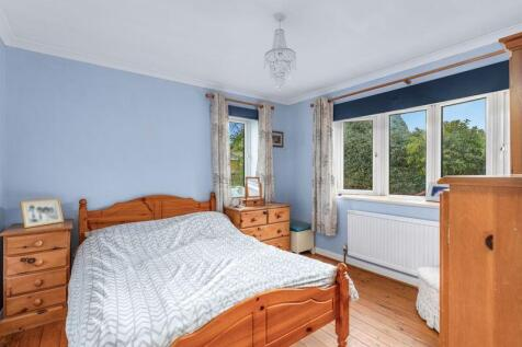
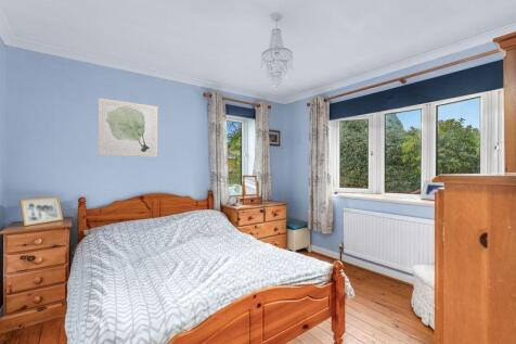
+ wall art (129, 129)
